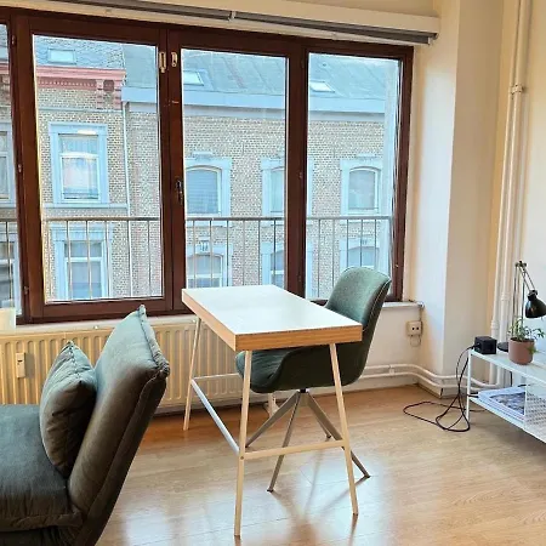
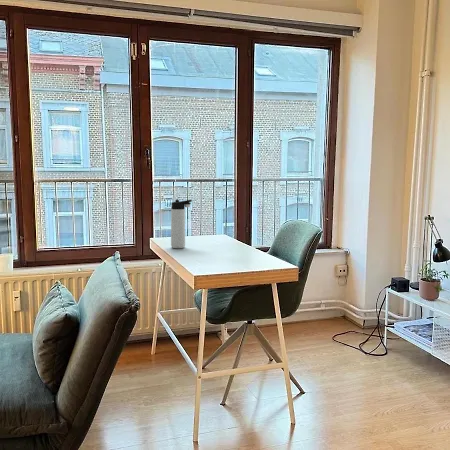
+ thermos bottle (181, 223)
